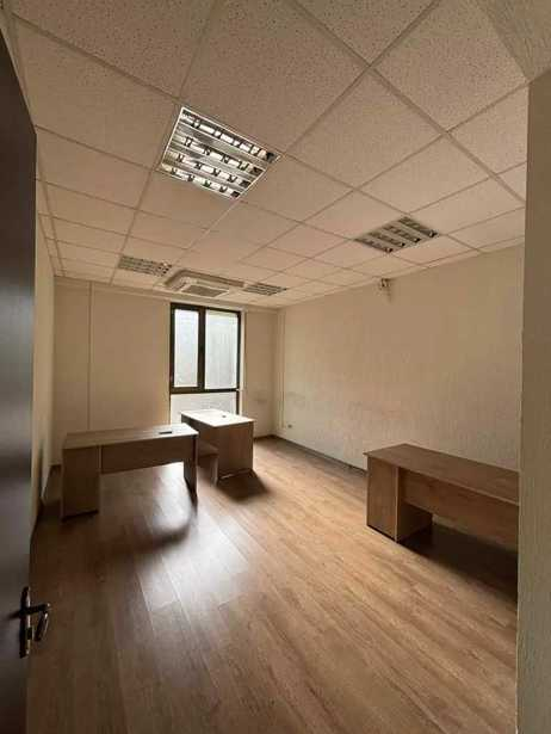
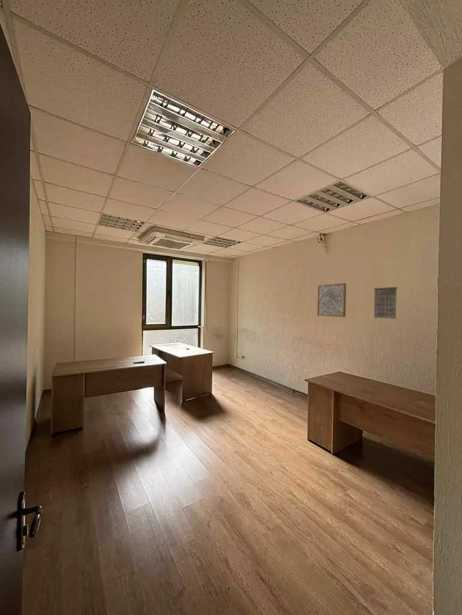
+ wall art (330, 300)
+ calendar (385, 299)
